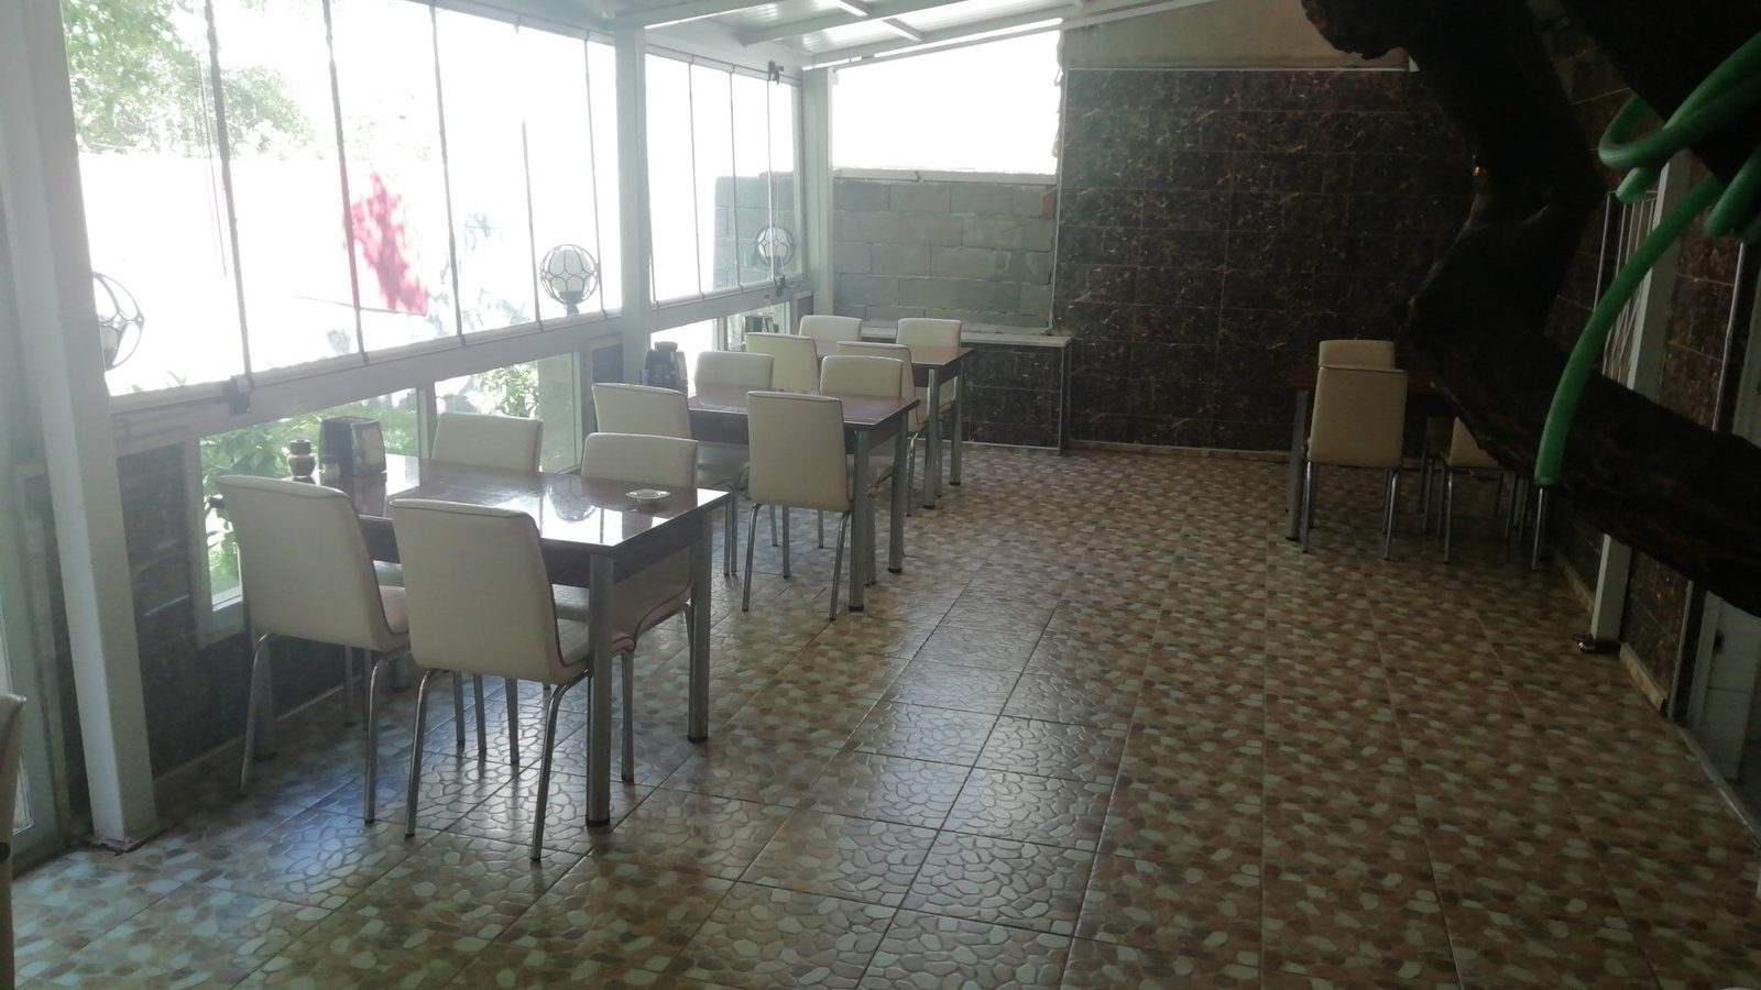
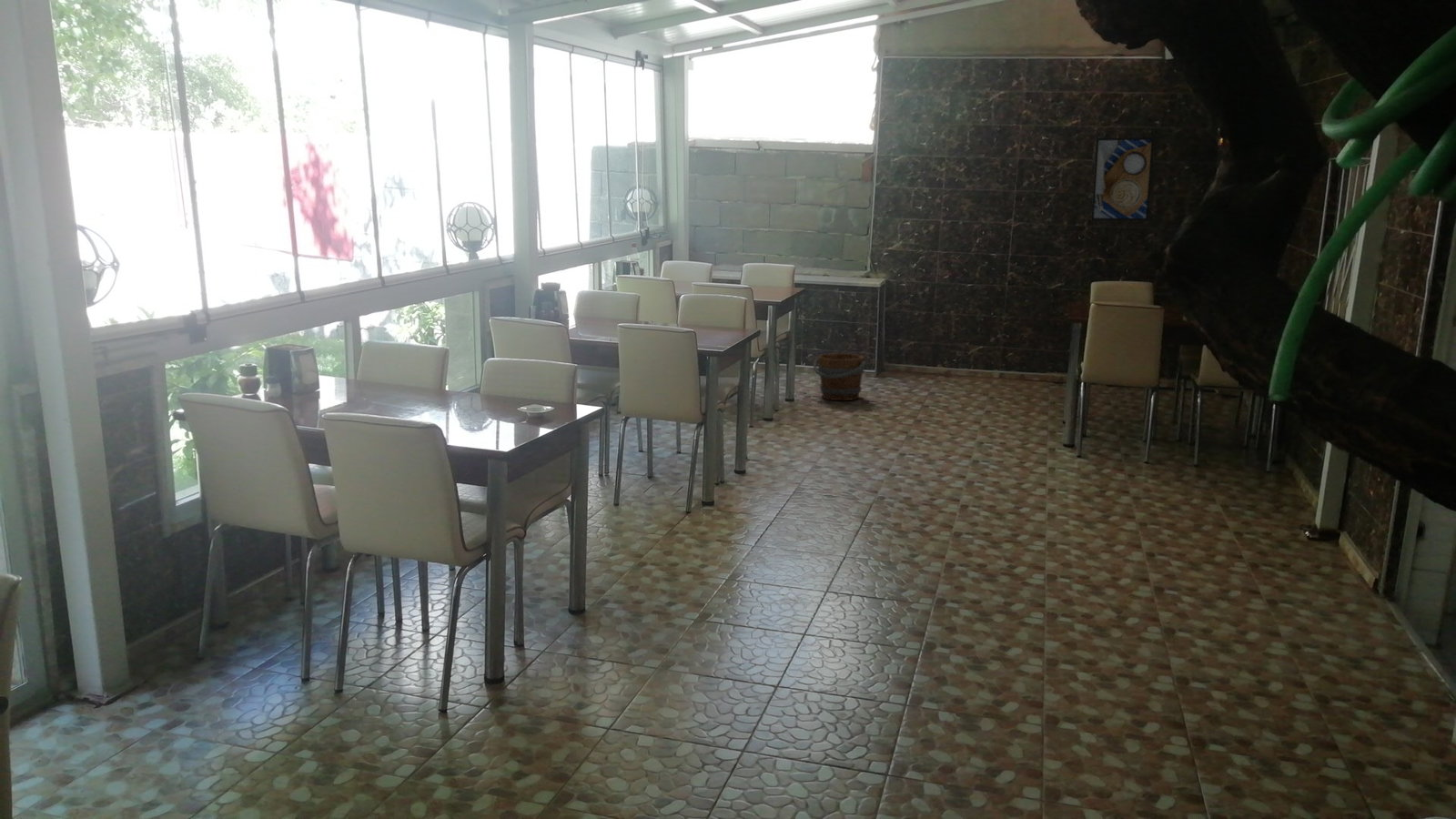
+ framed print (1122, 179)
+ bucket (840, 377)
